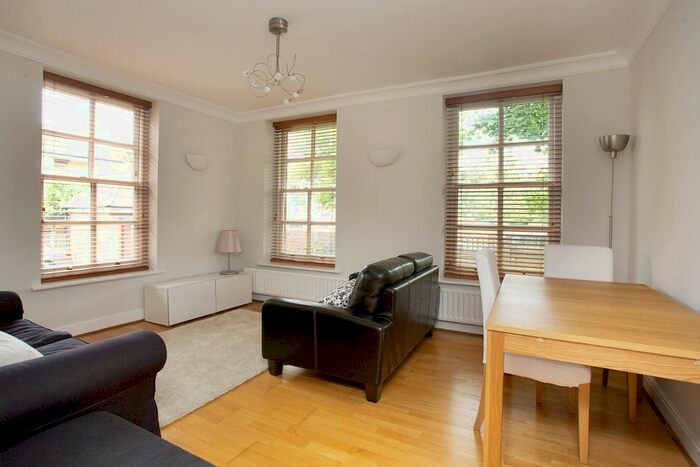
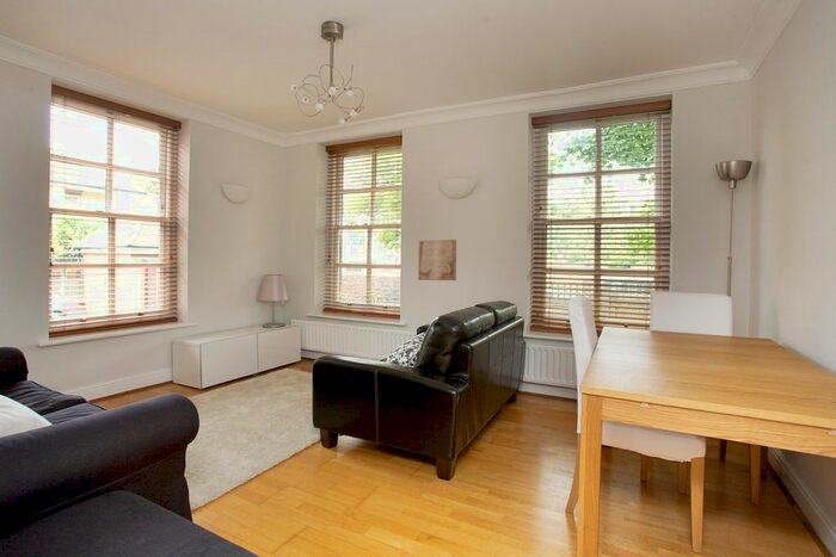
+ wall art (436, 260)
